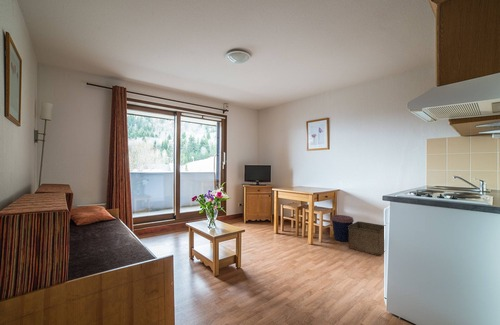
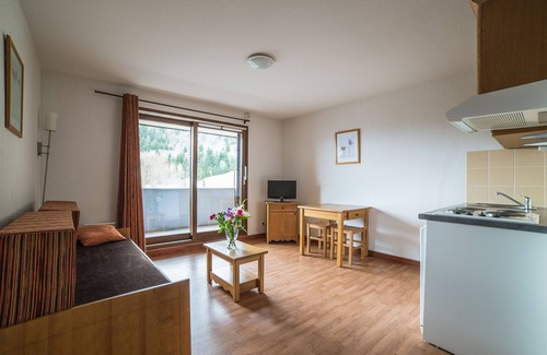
- coffee cup (342, 228)
- storage bin (368, 237)
